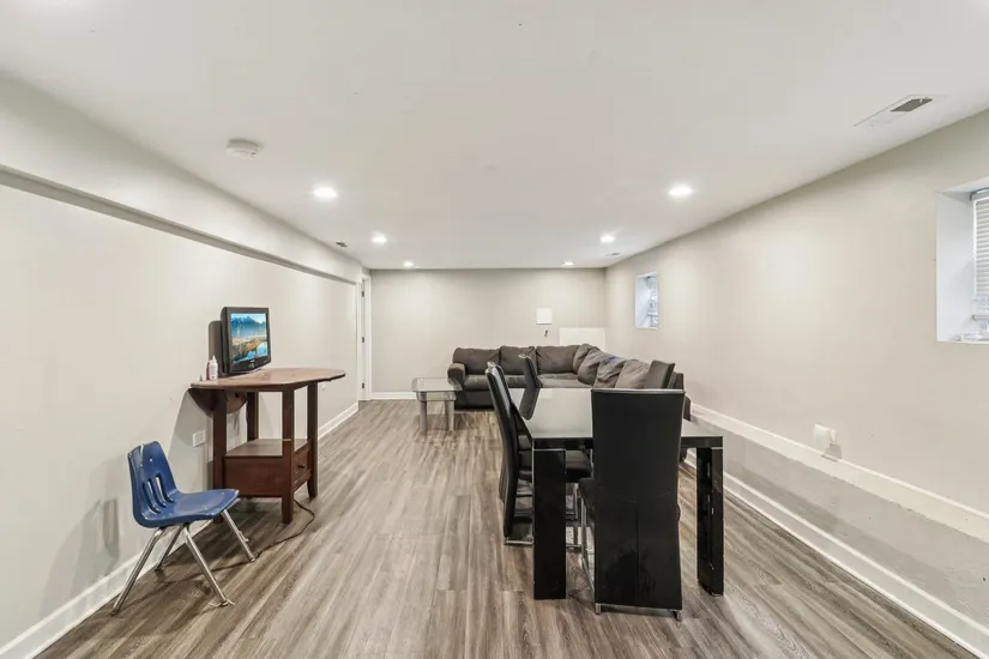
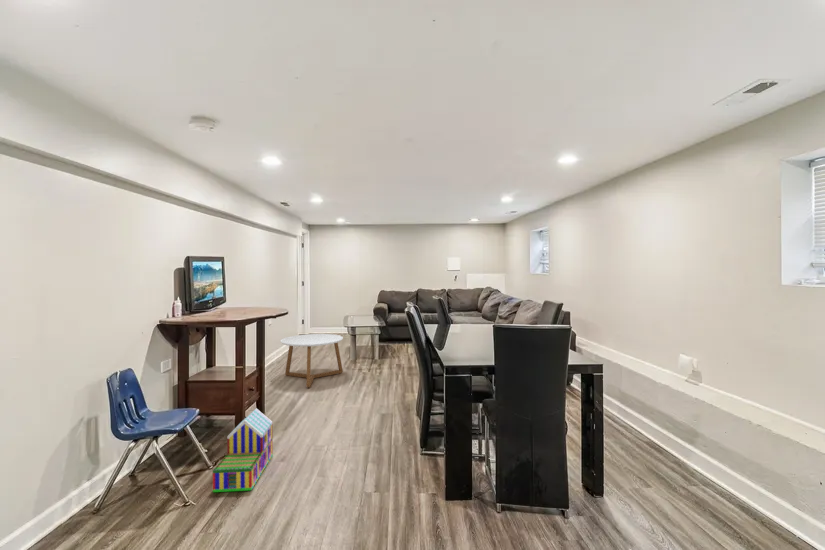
+ coffee table (310, 358)
+ toy house (245, 446)
